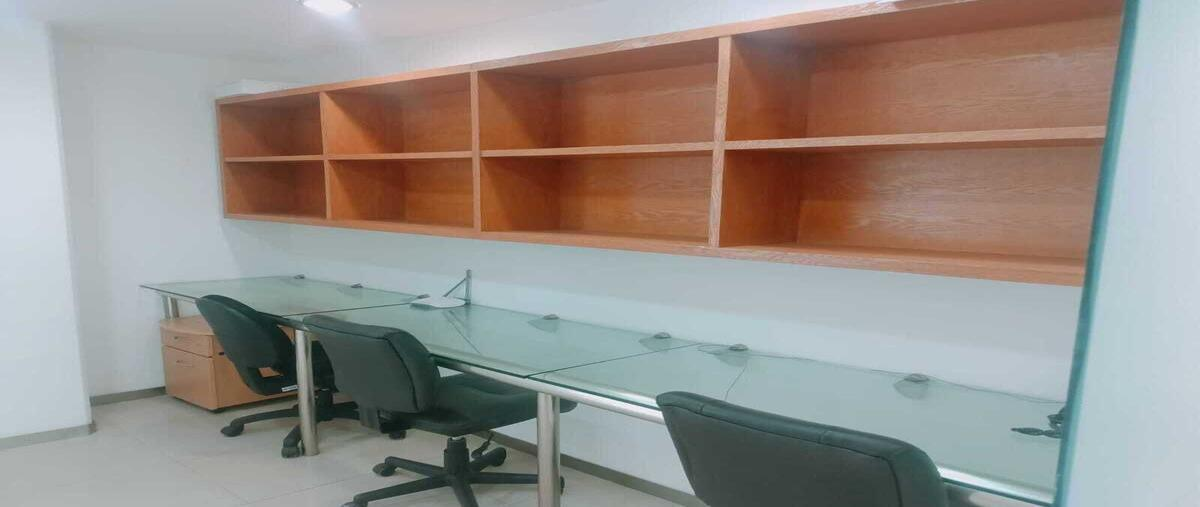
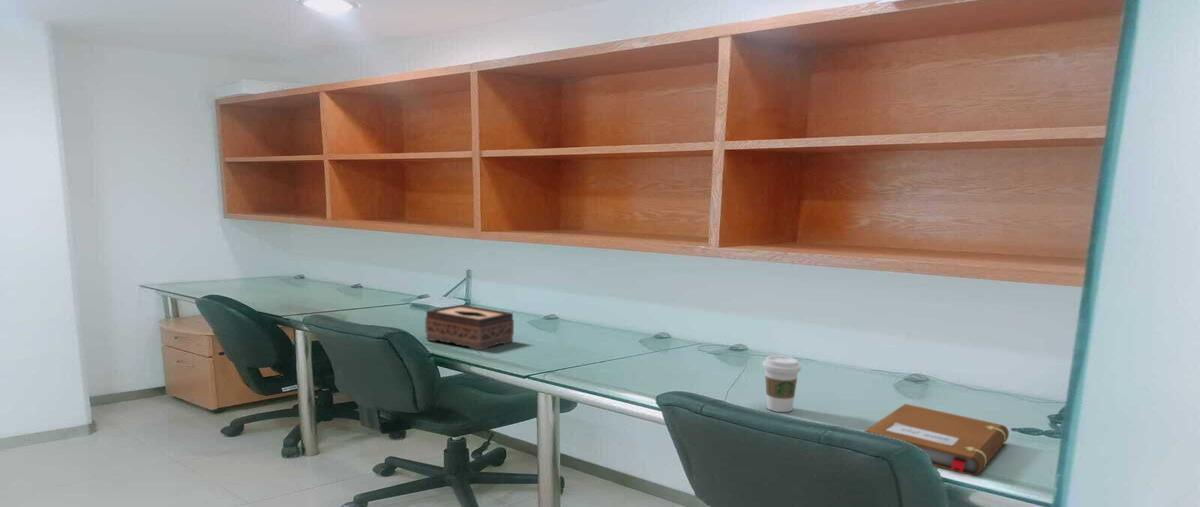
+ tissue box (469, 326)
+ coffee cup (780, 383)
+ notebook (937, 437)
